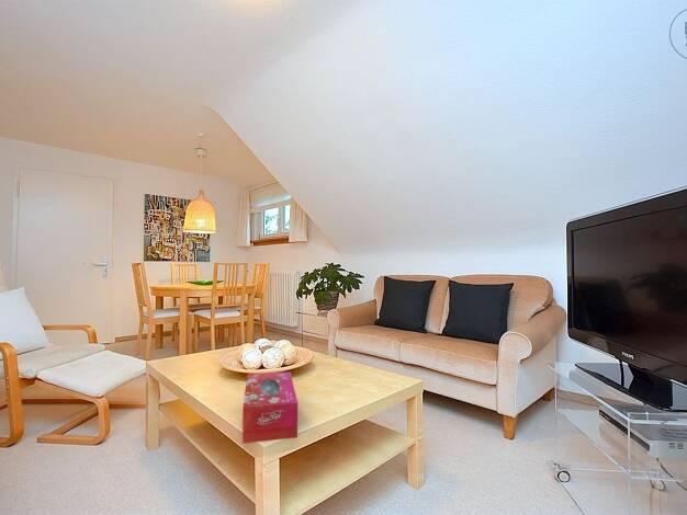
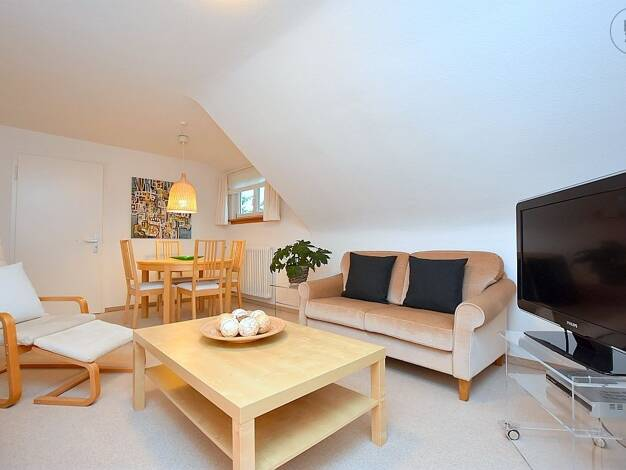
- tissue box (269, 402)
